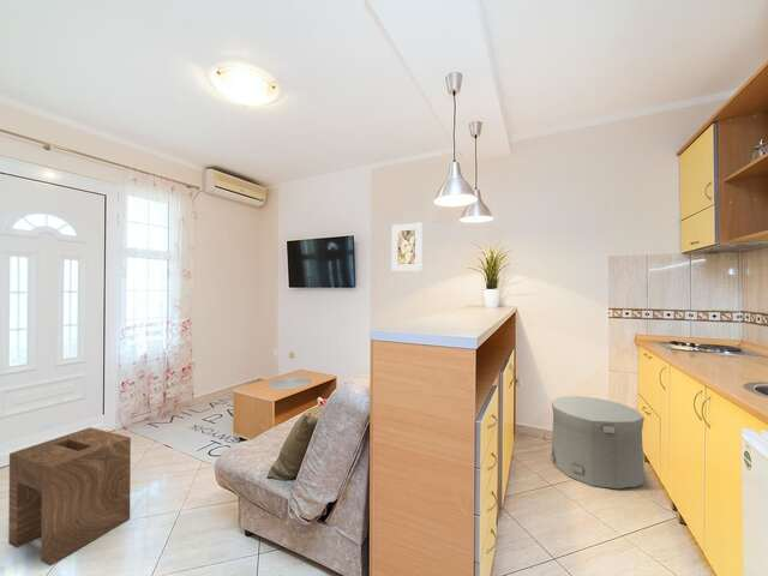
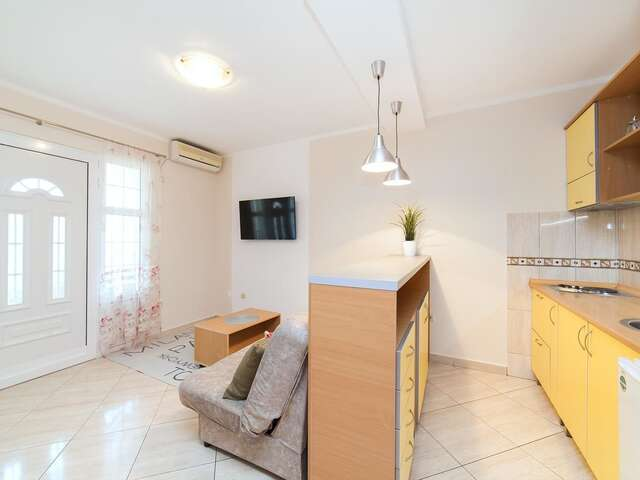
- trash can (594, 437)
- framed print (406, 247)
- stool (72, 487)
